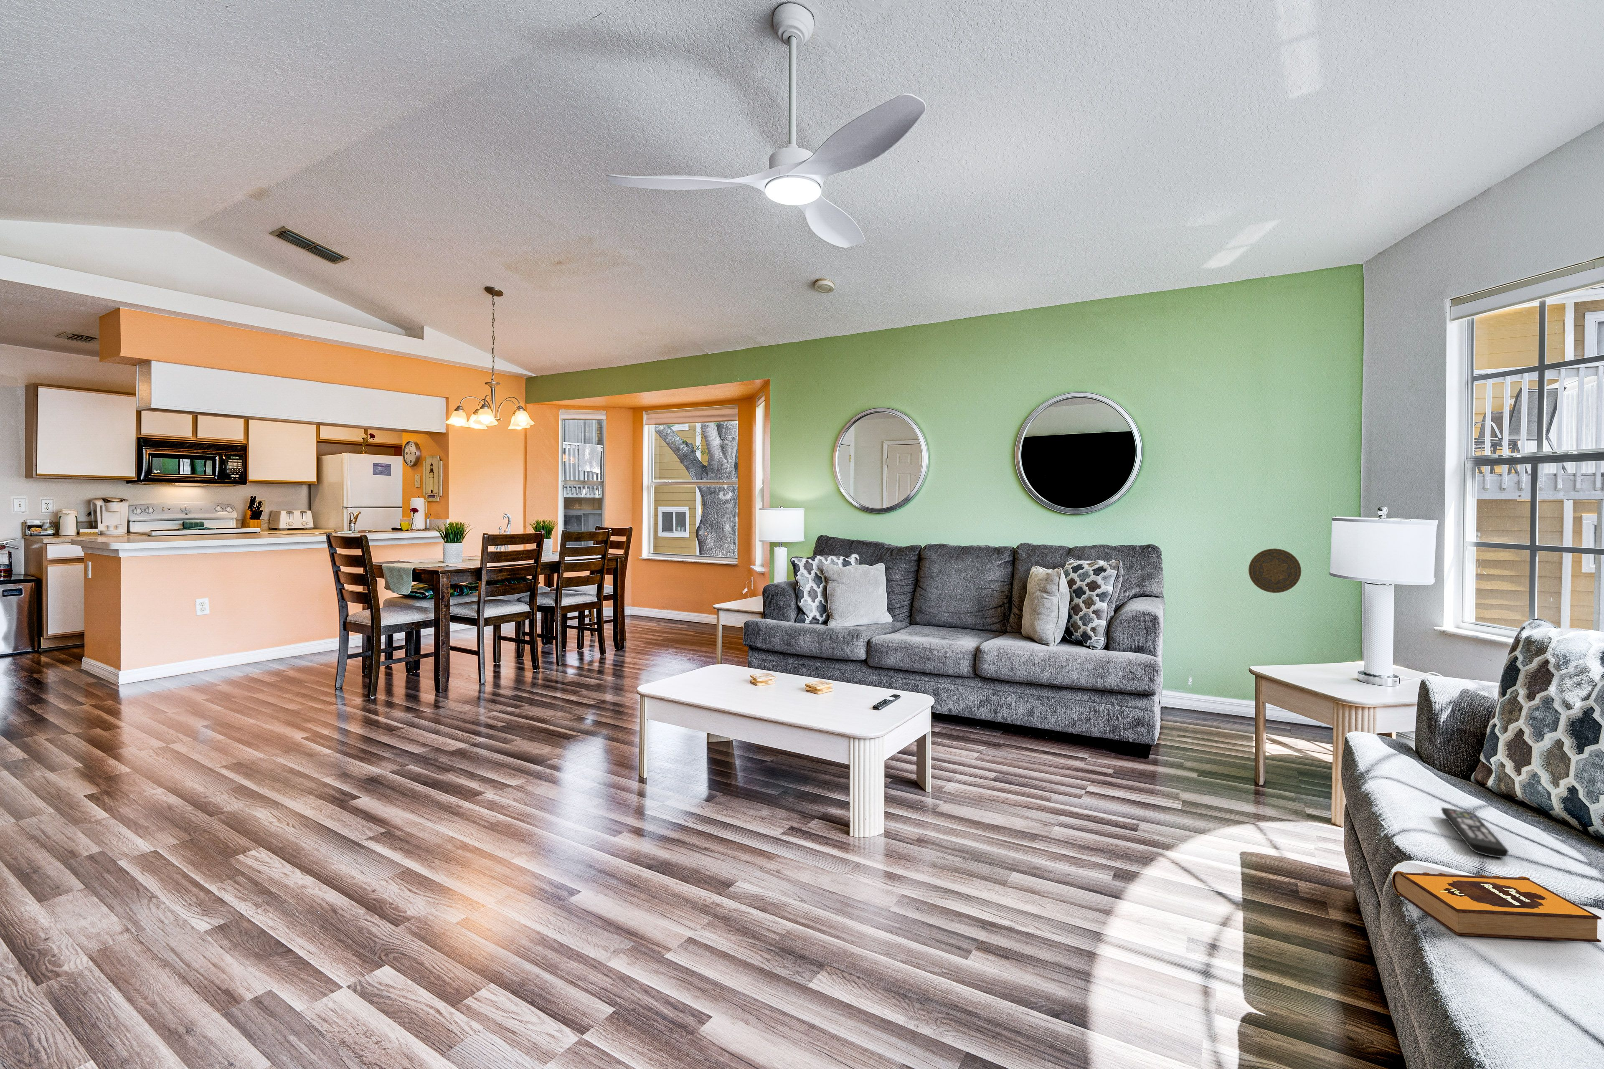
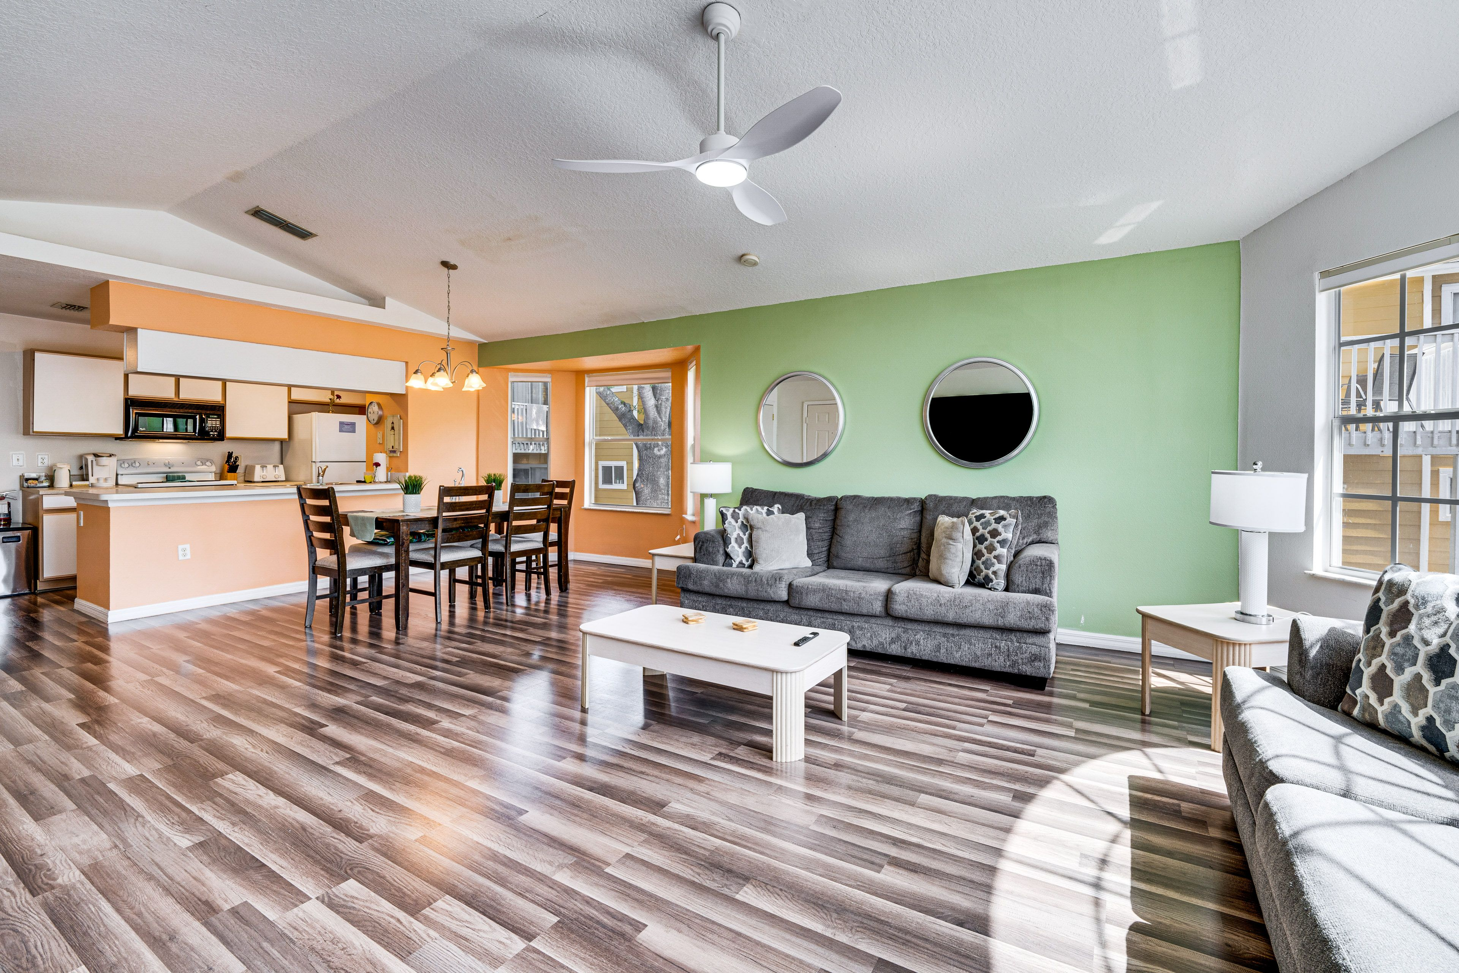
- hardback book (1489, 902)
- remote control (1473, 830)
- decorative plate (1275, 570)
